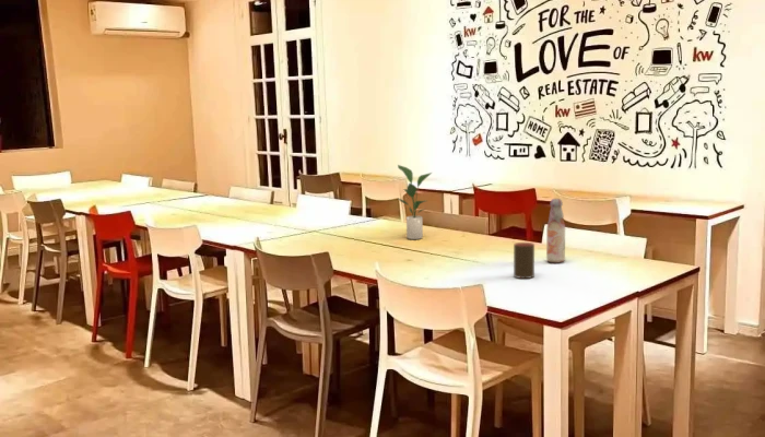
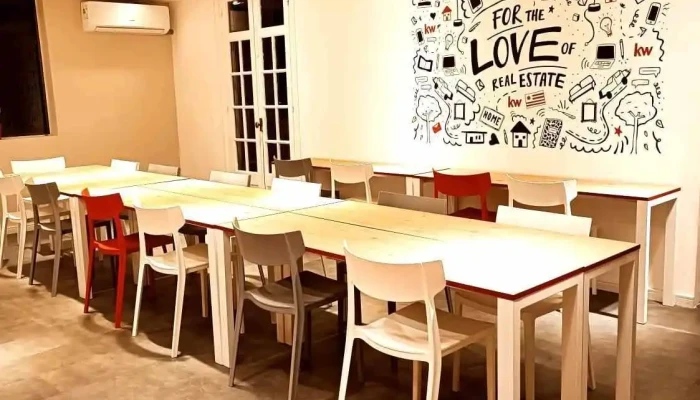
- bottle (555, 229)
- cup (523, 260)
- potted plant (414, 202)
